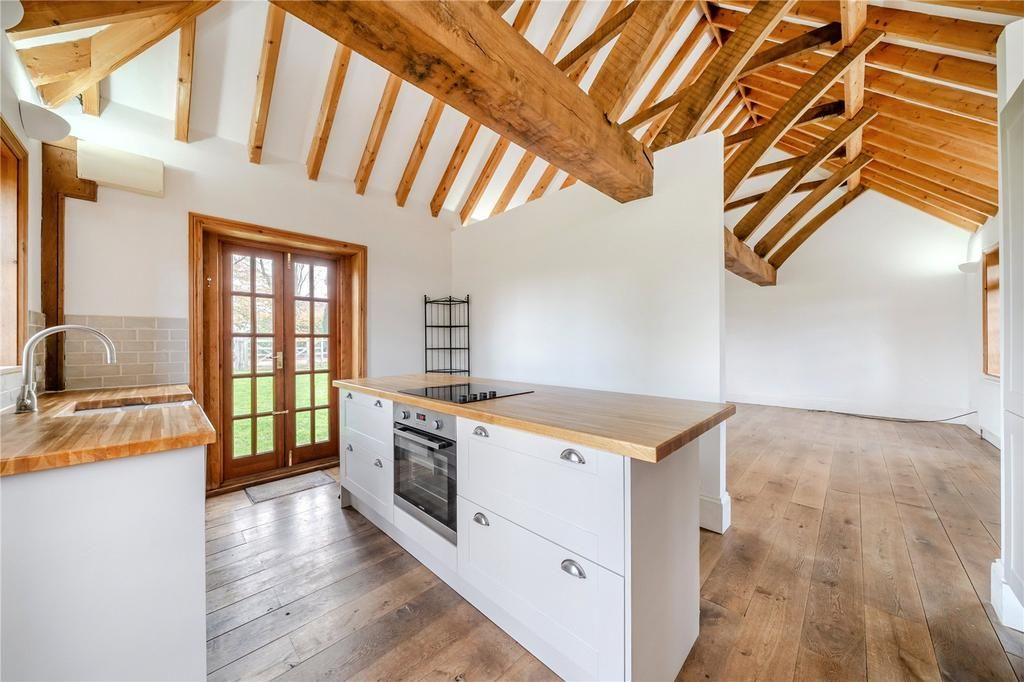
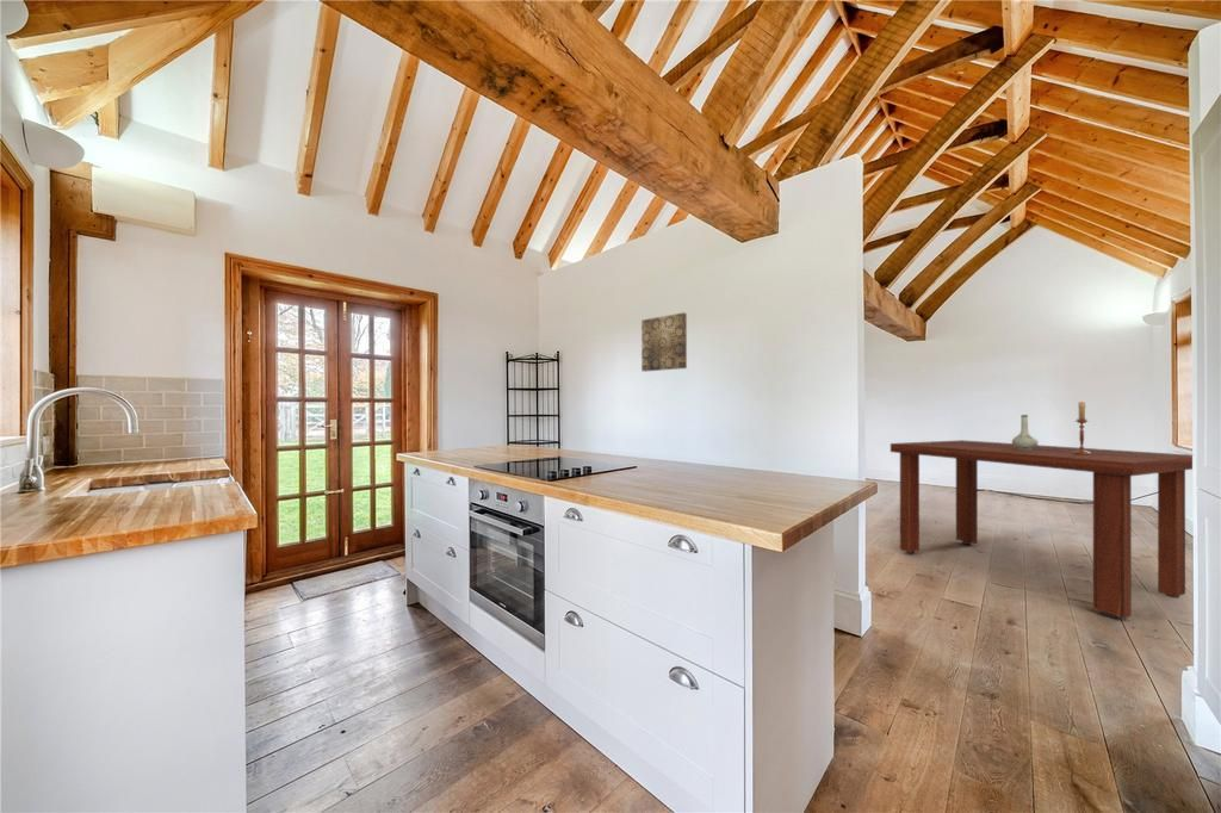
+ candlestick (1081, 427)
+ wall art (663, 343)
+ vase (1024, 432)
+ dining table (1025, 465)
